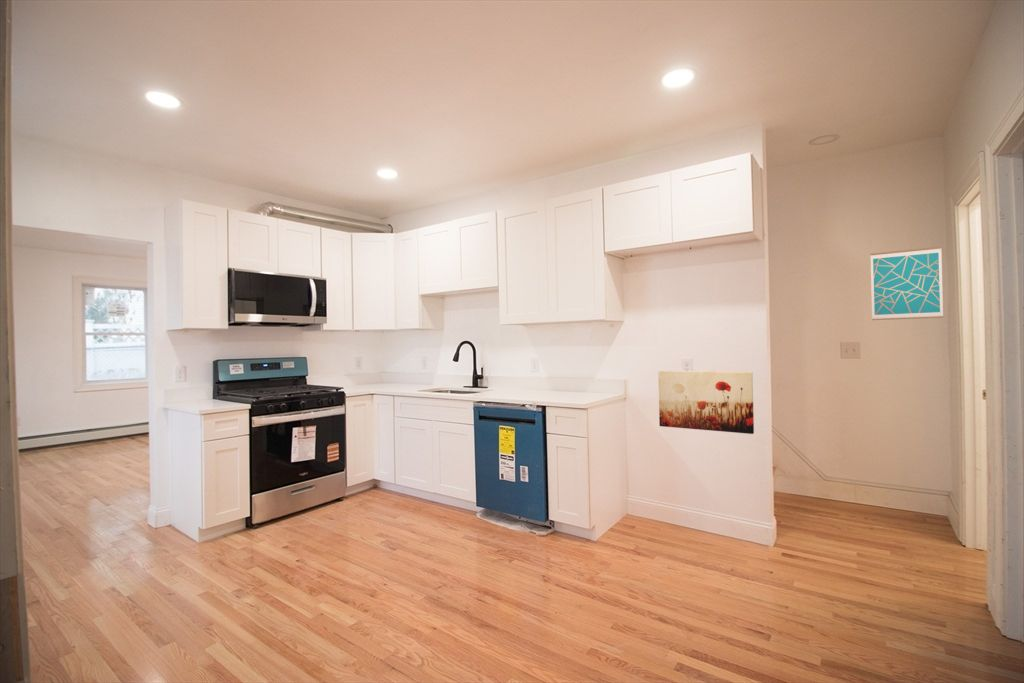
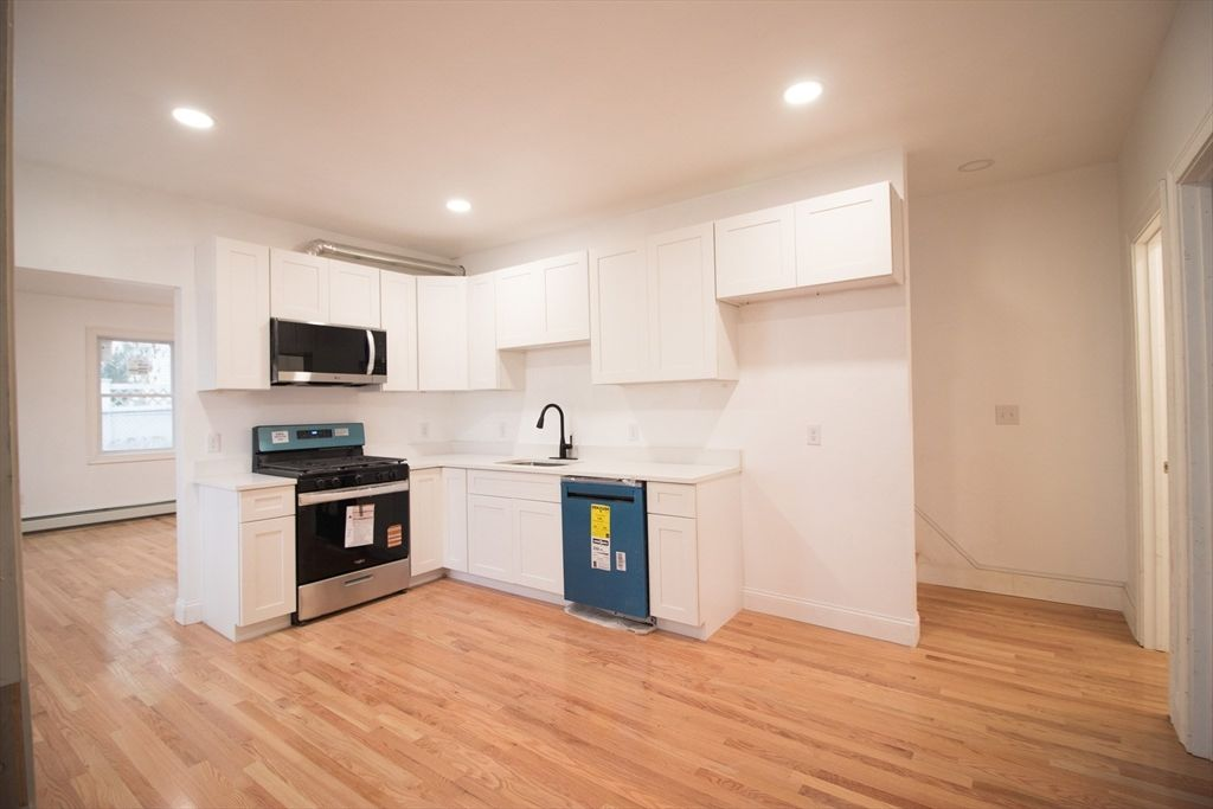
- wall art (905, 284)
- wall art (703, 400)
